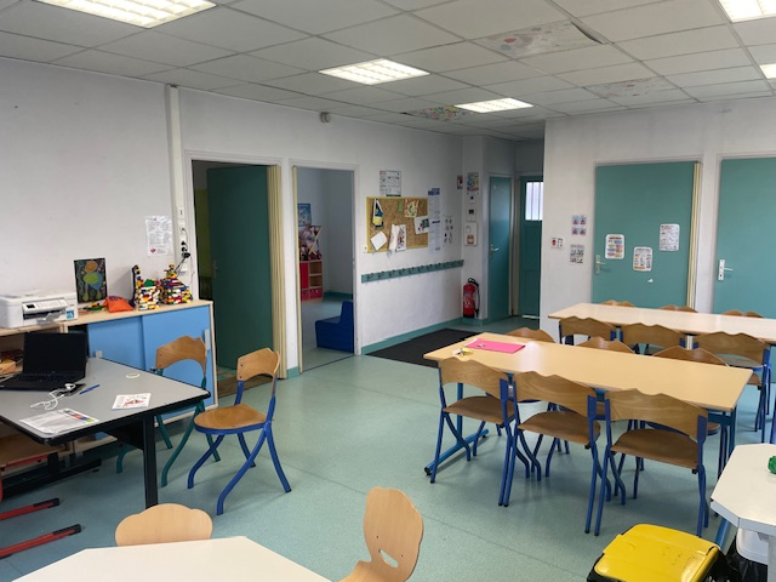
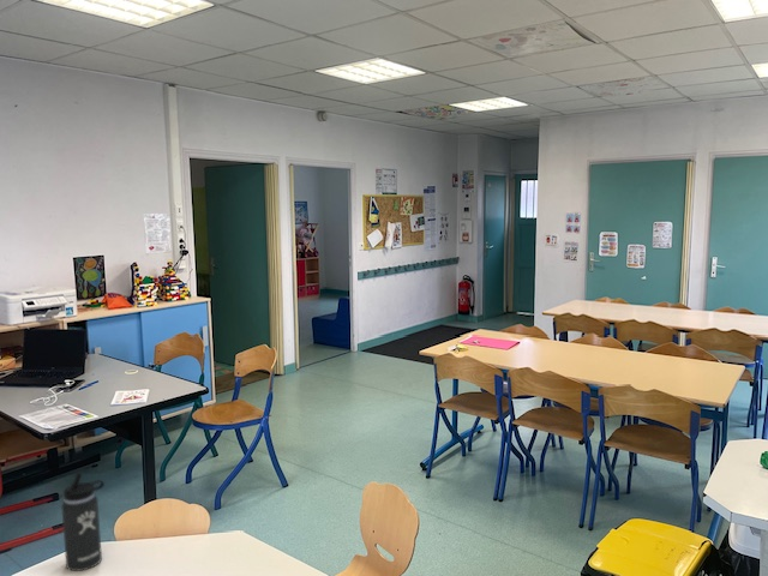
+ thermos bottle (84, 516)
